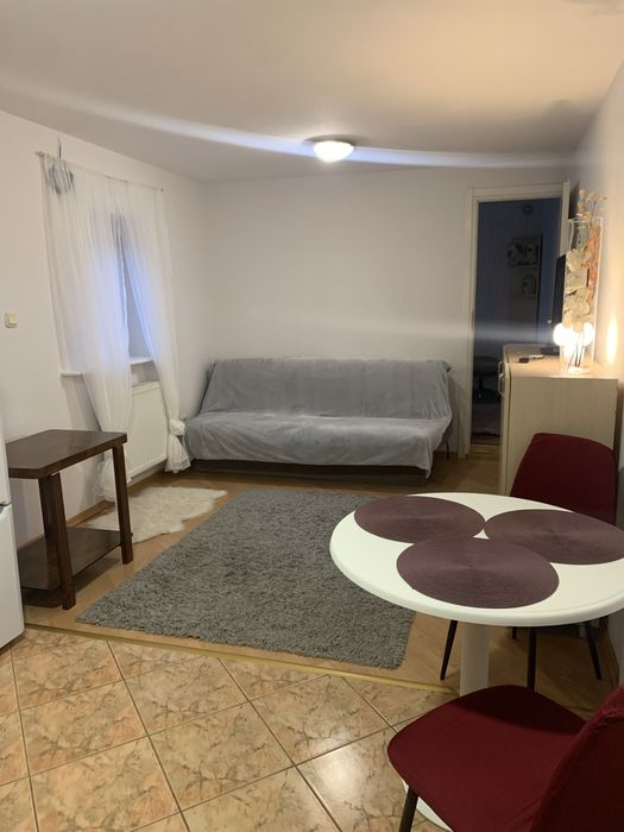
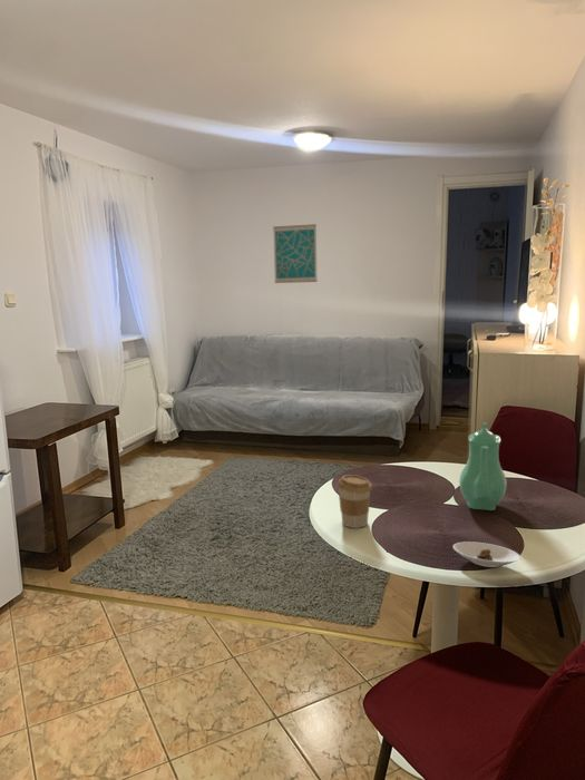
+ saucer (485, 555)
+ coffee cup (354, 499)
+ teapot (482, 464)
+ wall art (294, 254)
